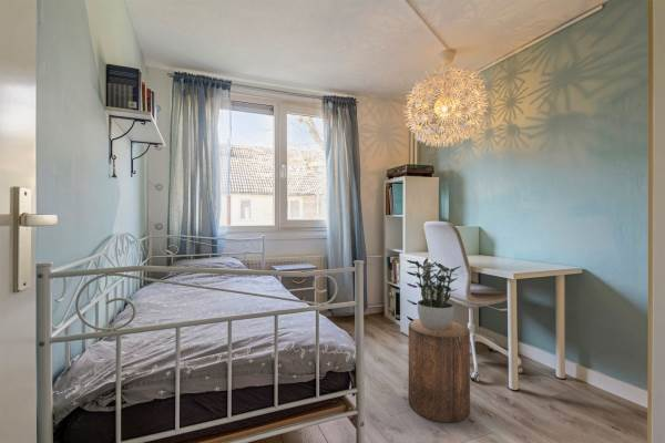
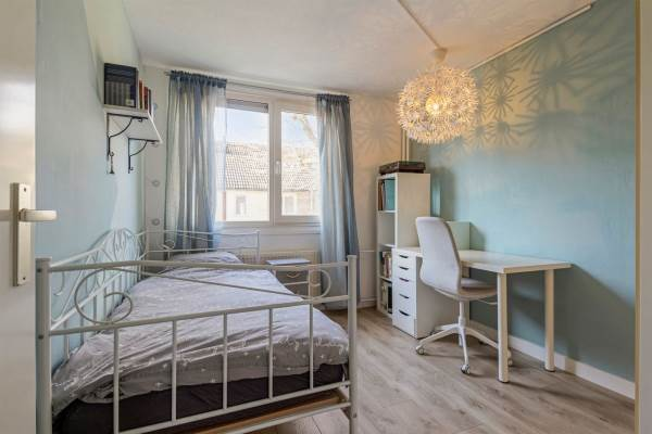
- potted plant (433, 290)
- stool (438, 365)
